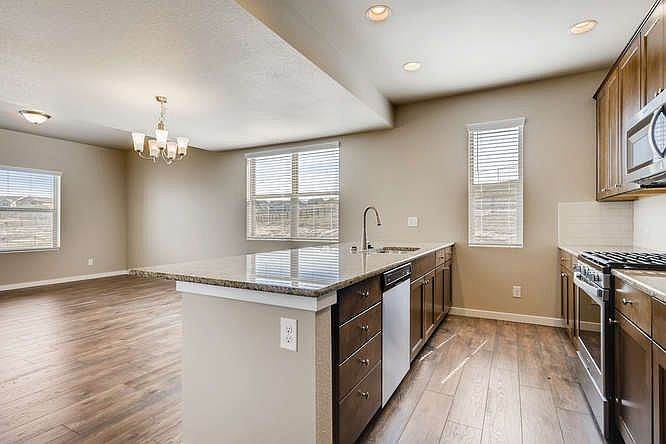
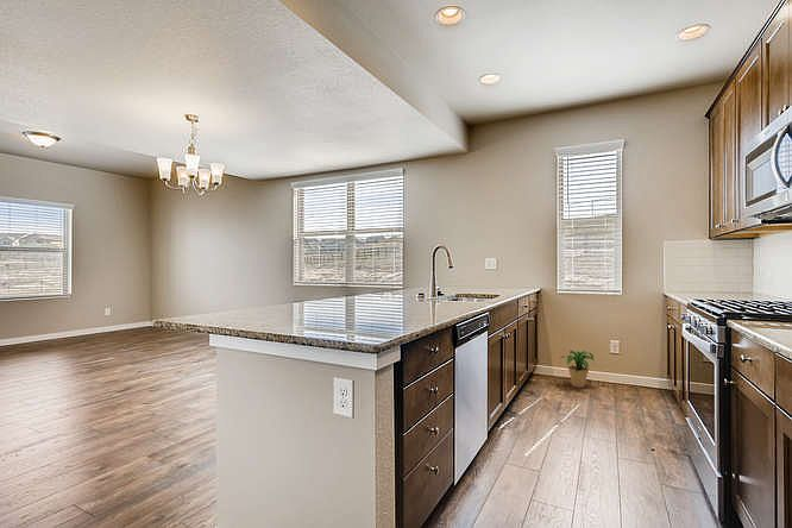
+ potted plant (578, 369)
